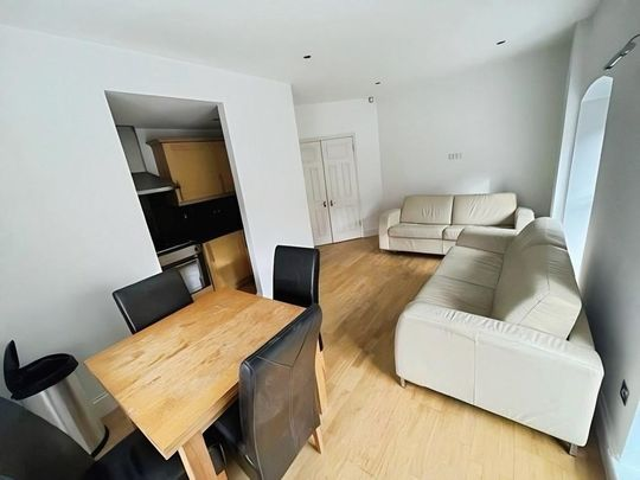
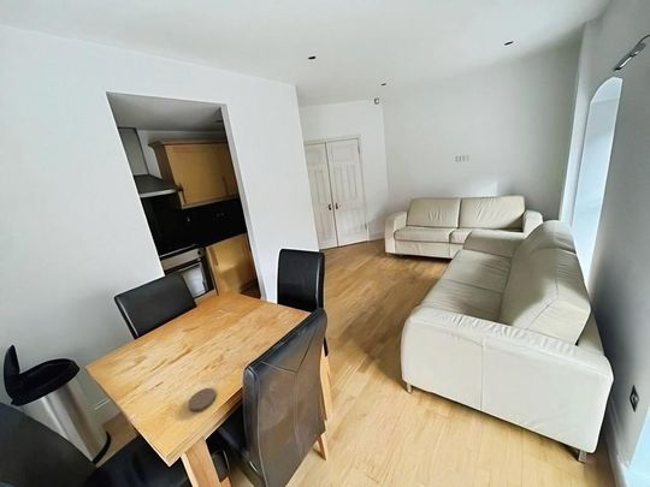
+ coaster (202, 399)
